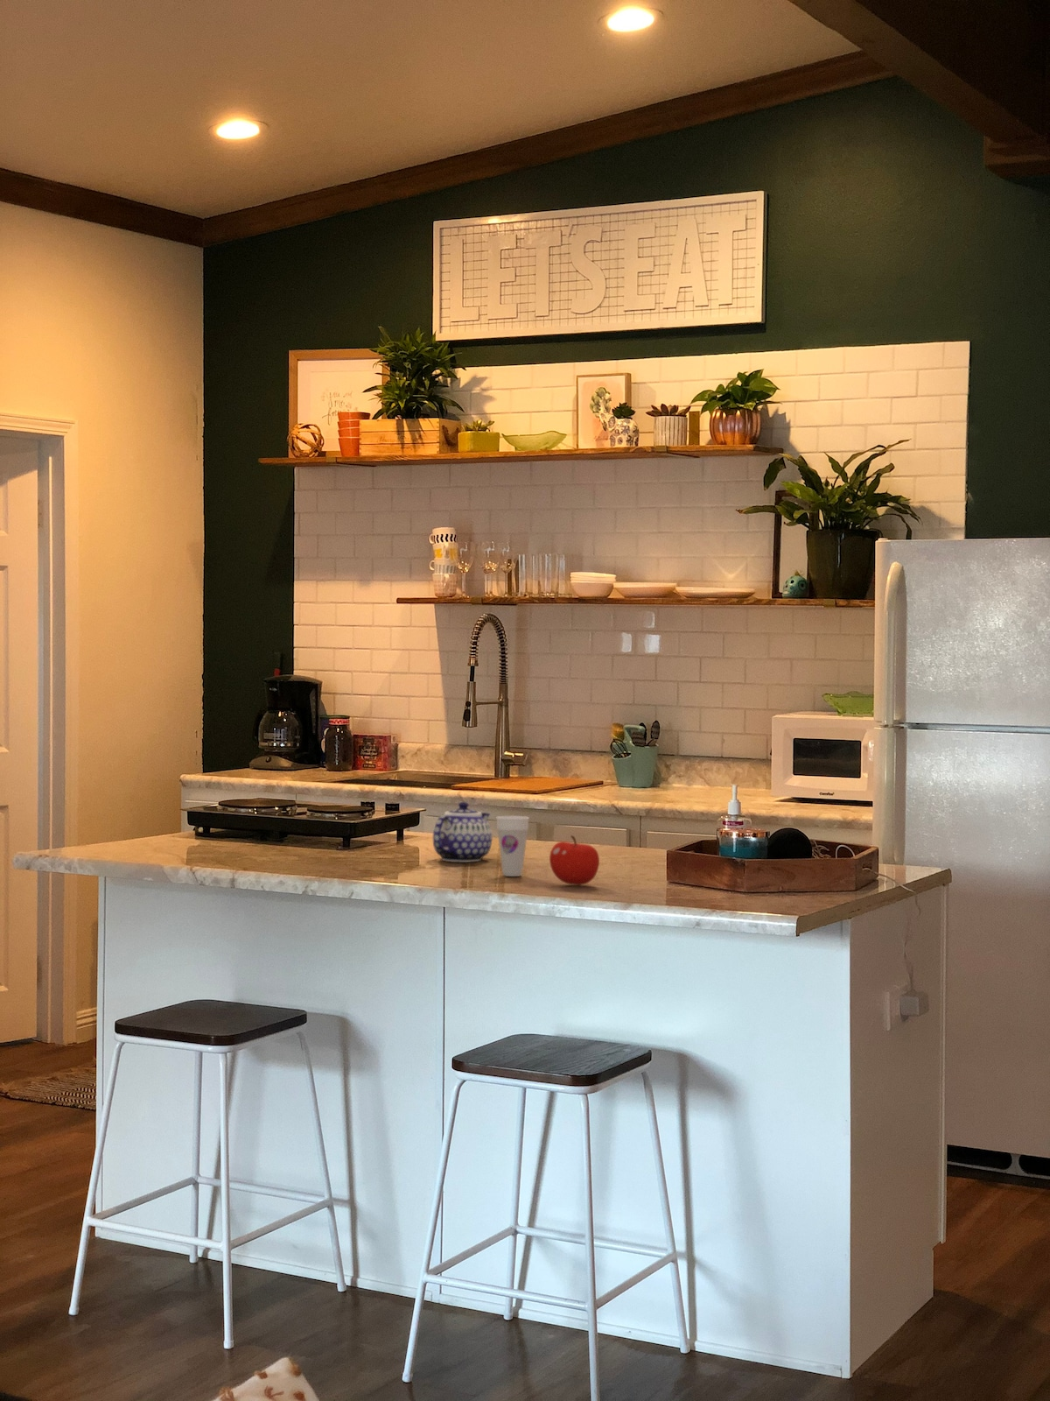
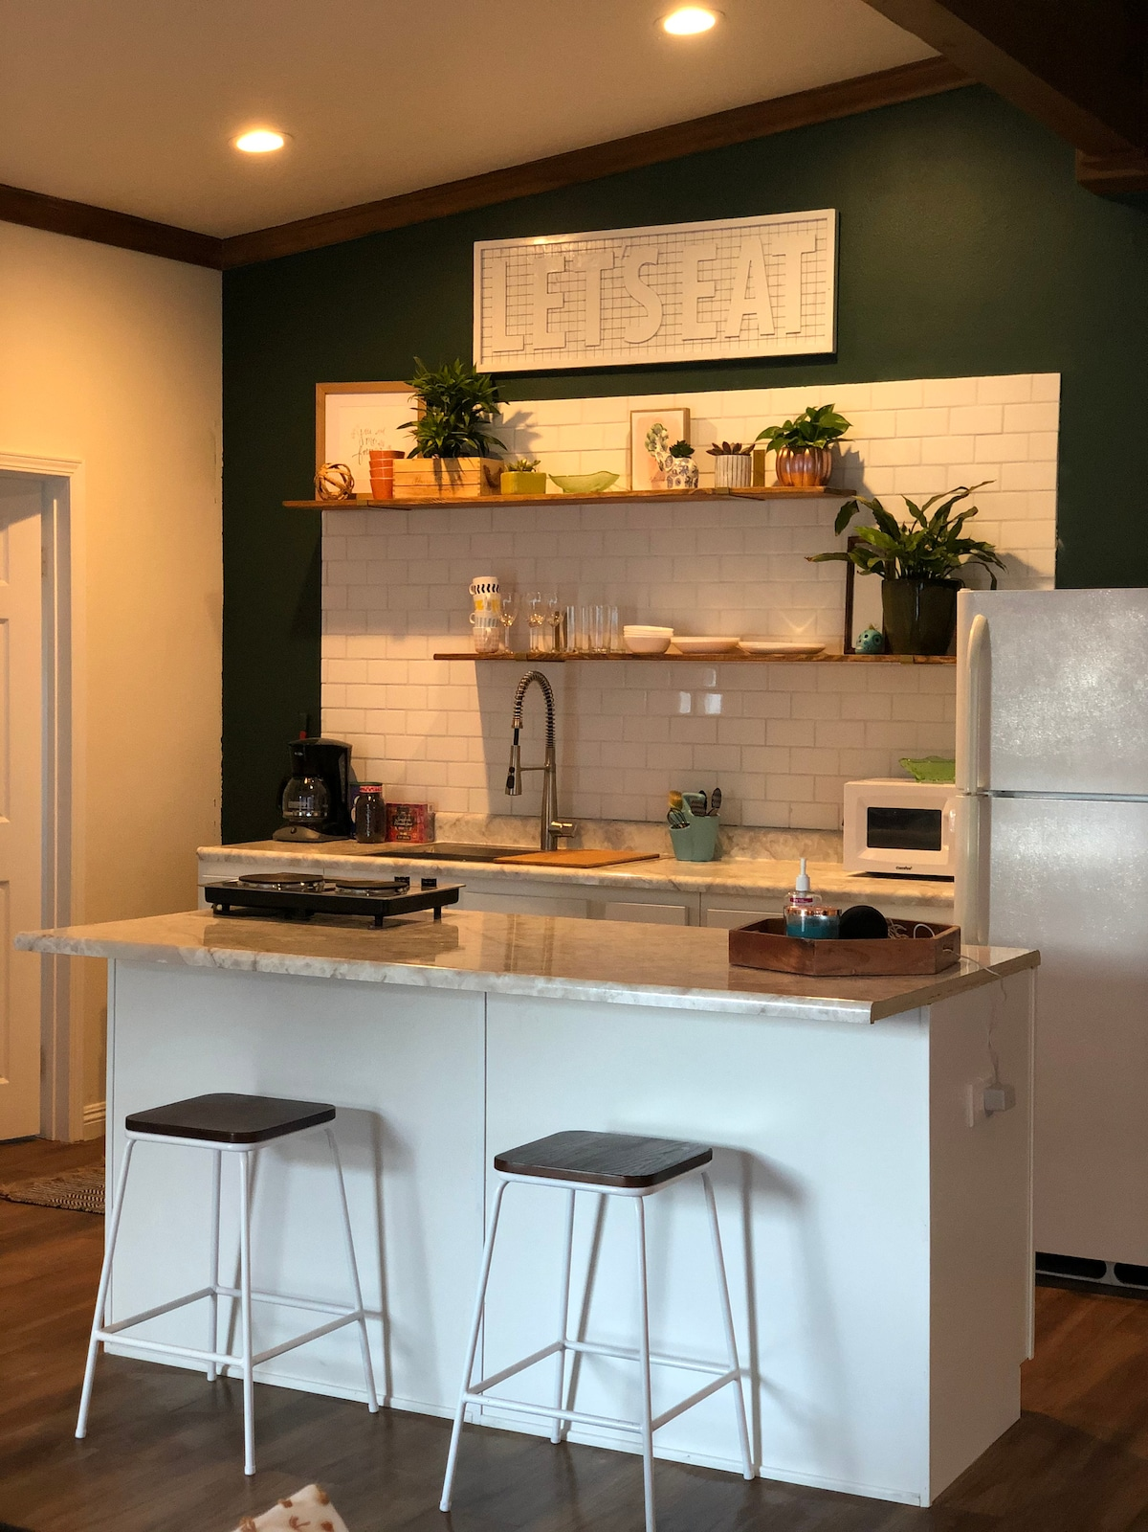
- cup (512, 846)
- teapot (462, 830)
- fruit (574, 859)
